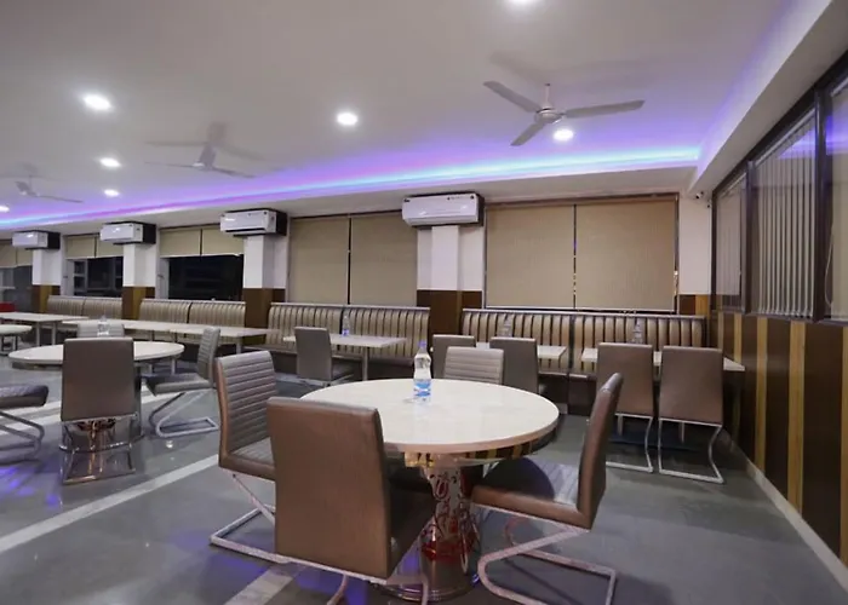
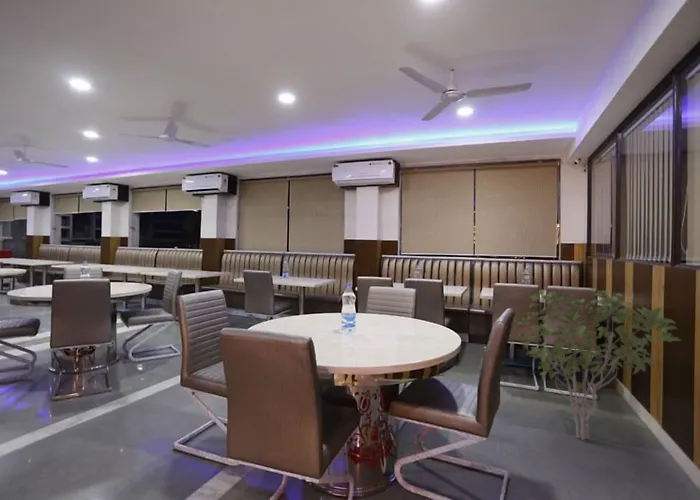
+ shrub (588, 364)
